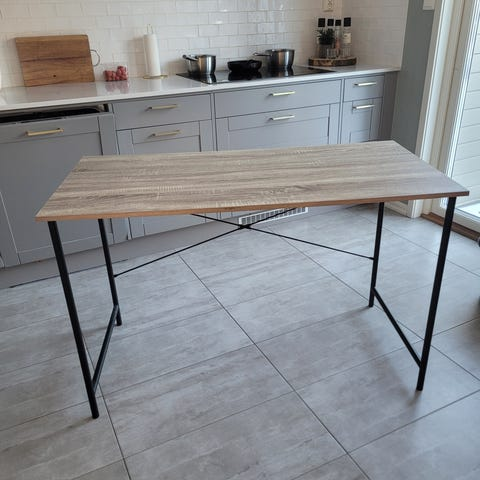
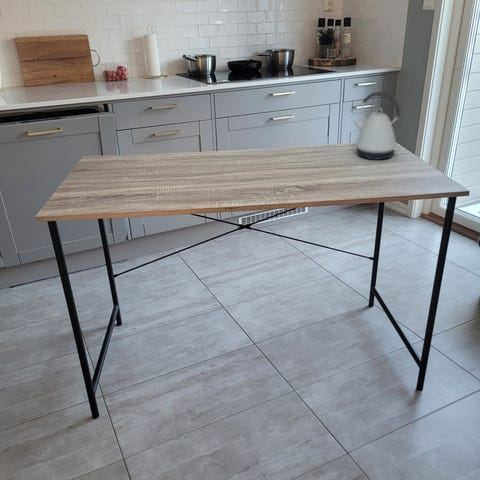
+ kettle (376, 124)
